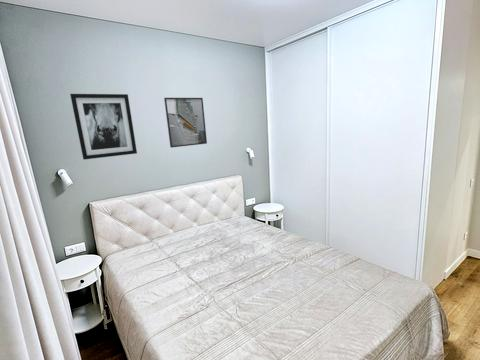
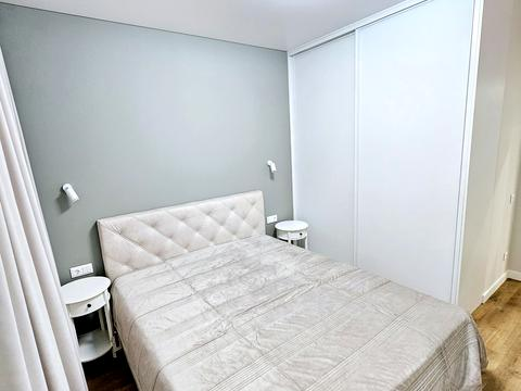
- wall art (106, 126)
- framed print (186, 122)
